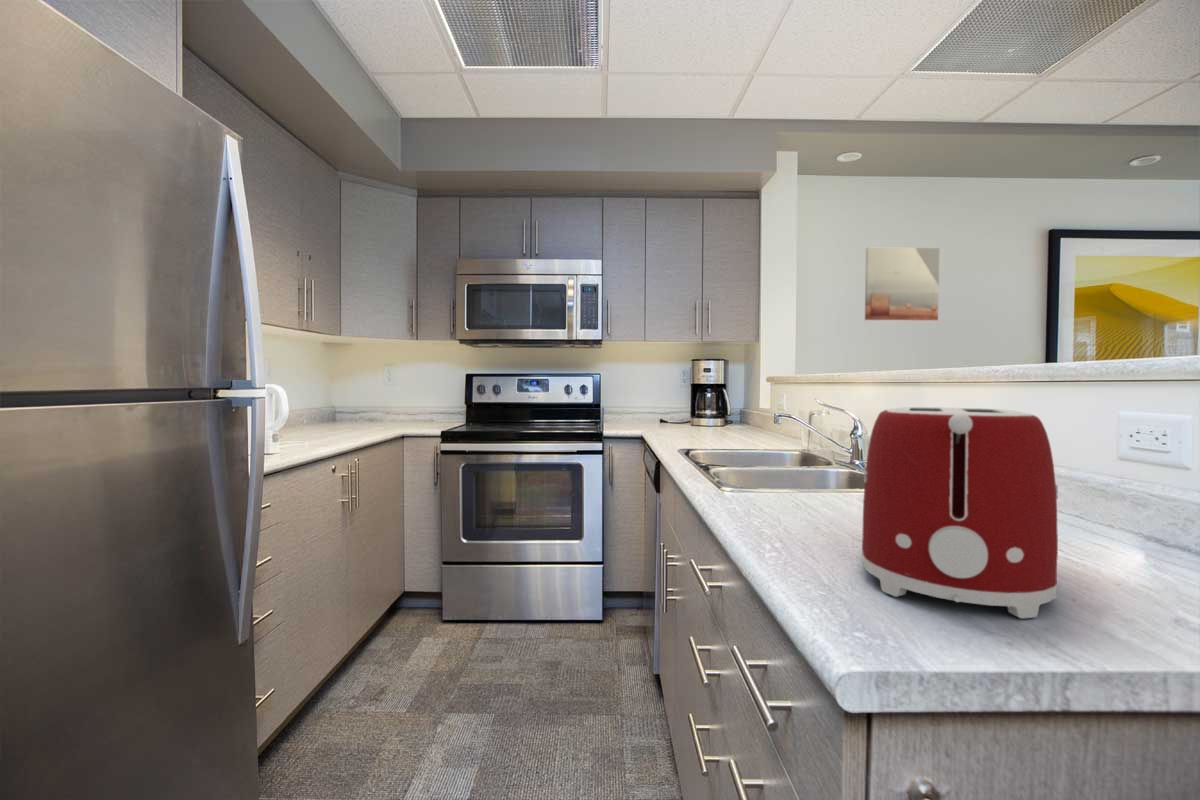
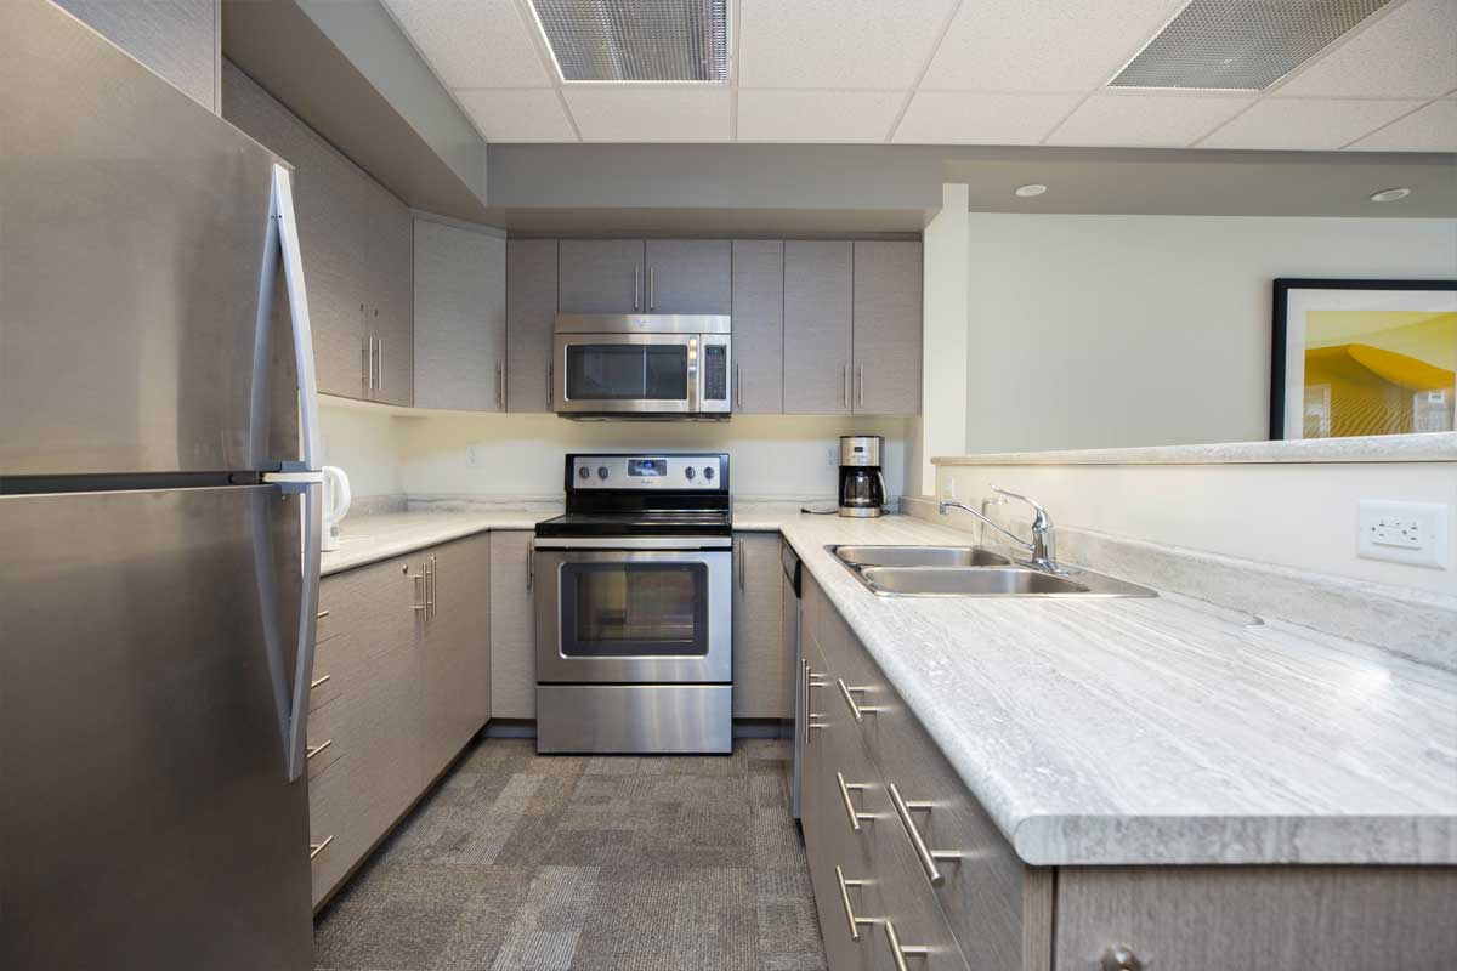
- wall art (901, 284)
- toaster (951, 490)
